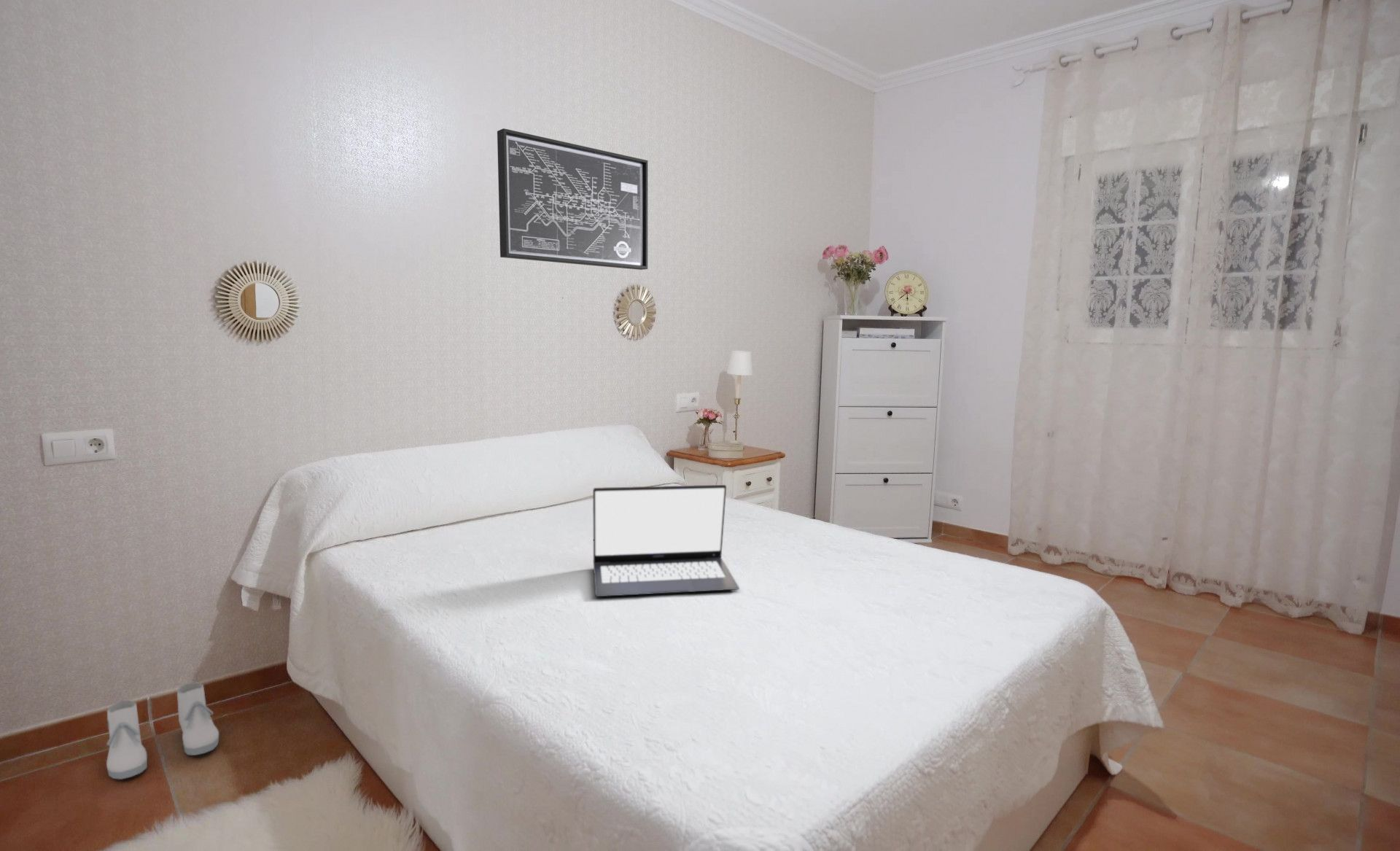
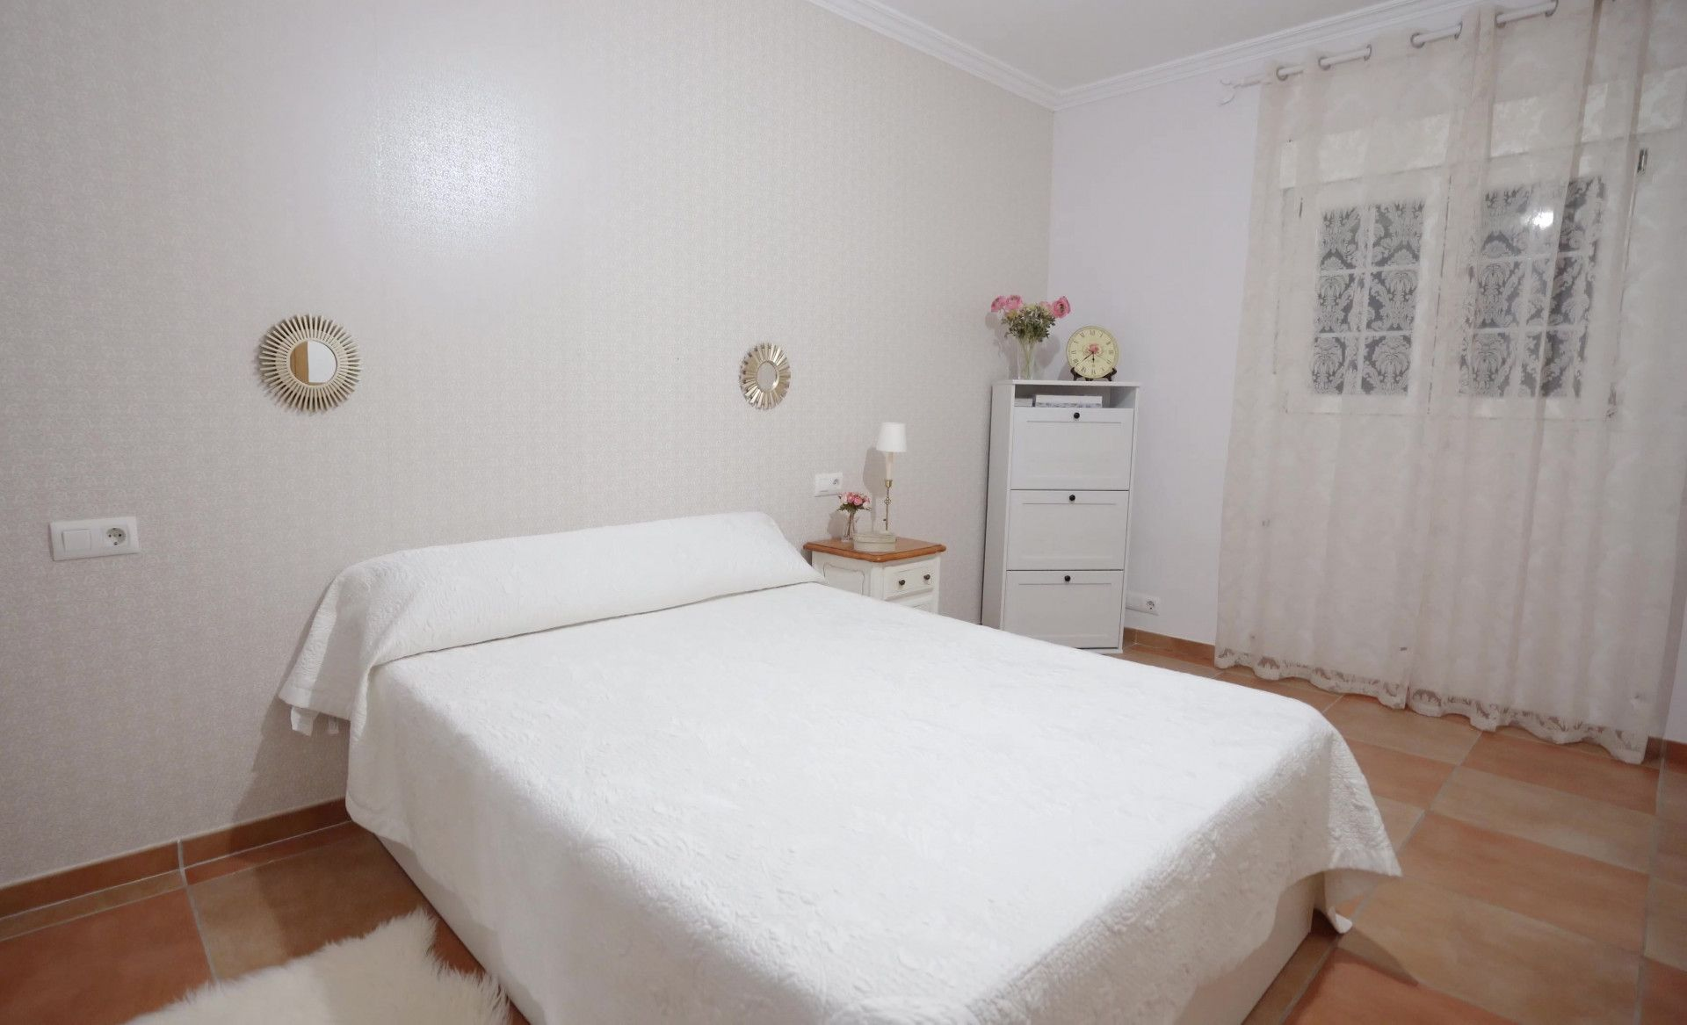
- laptop (663, 535)
- boots (179, 720)
- wall art (578, 206)
